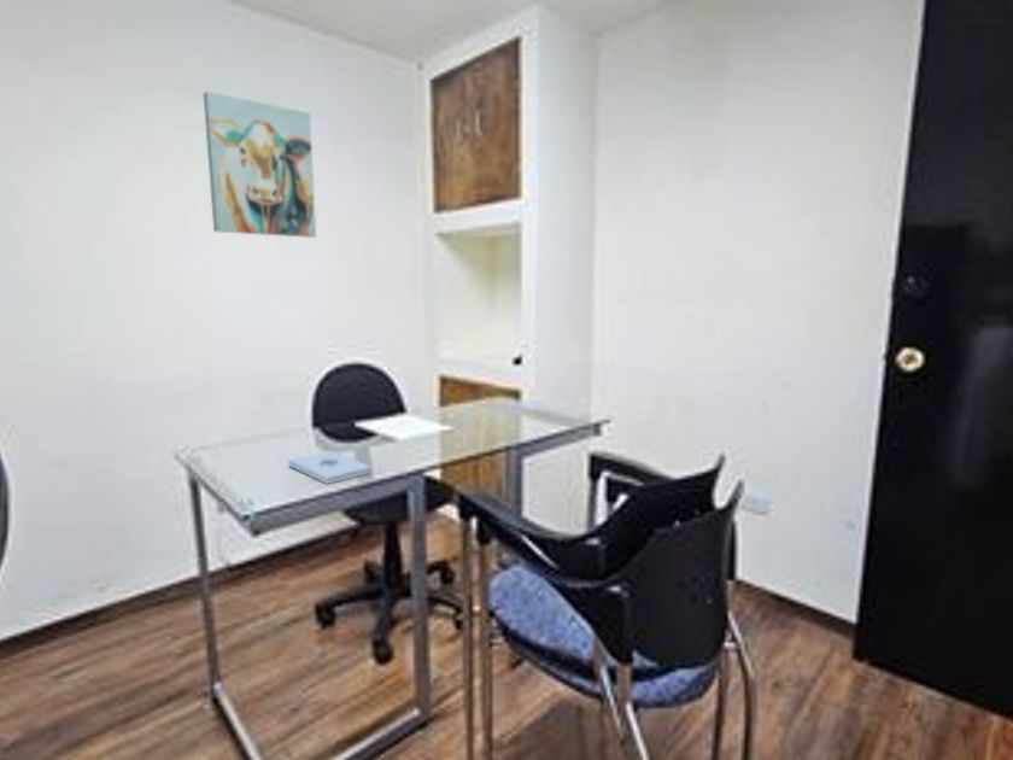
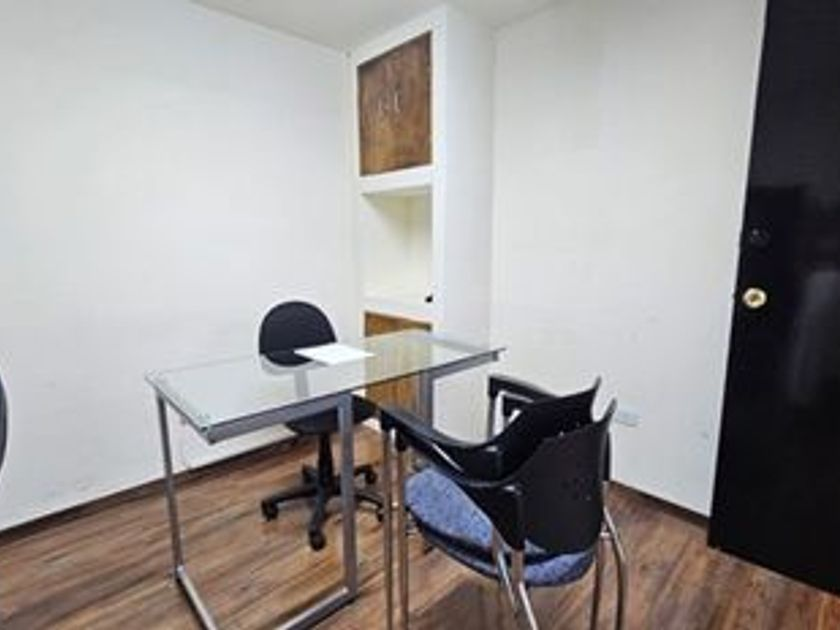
- notepad (329, 466)
- wall art (263, 170)
